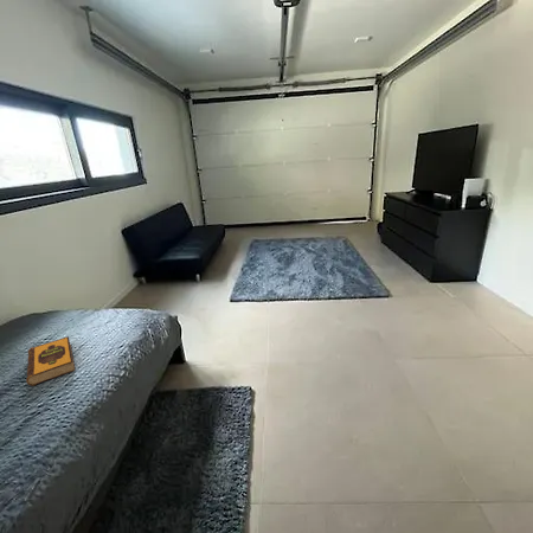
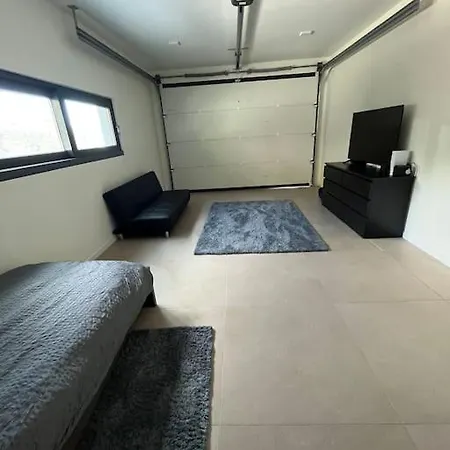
- hardback book (50, 359)
